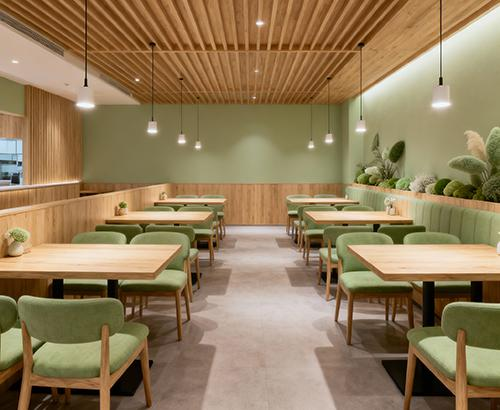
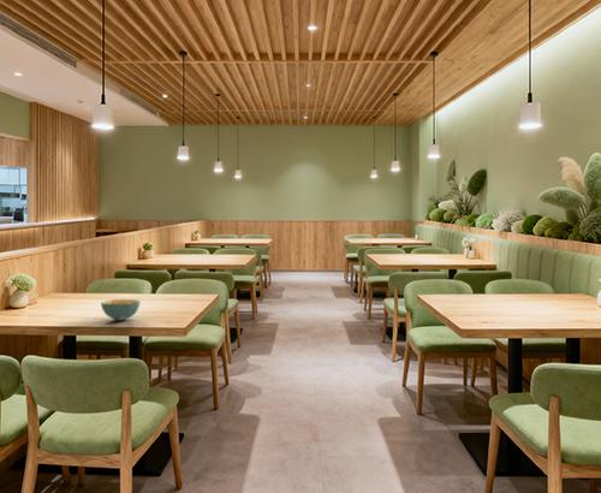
+ cereal bowl (120, 310)
